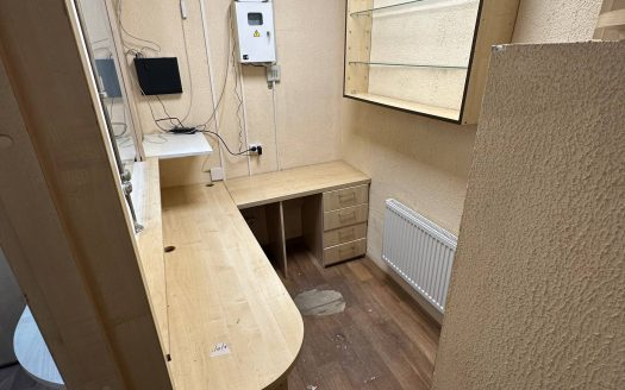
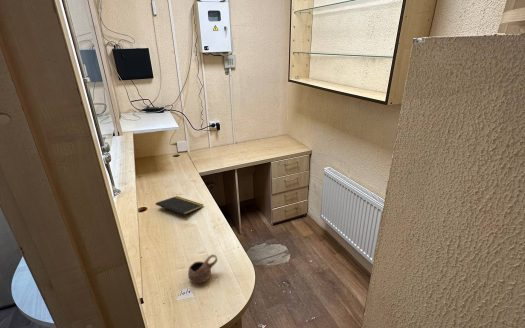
+ notepad (179, 204)
+ cup (202, 269)
